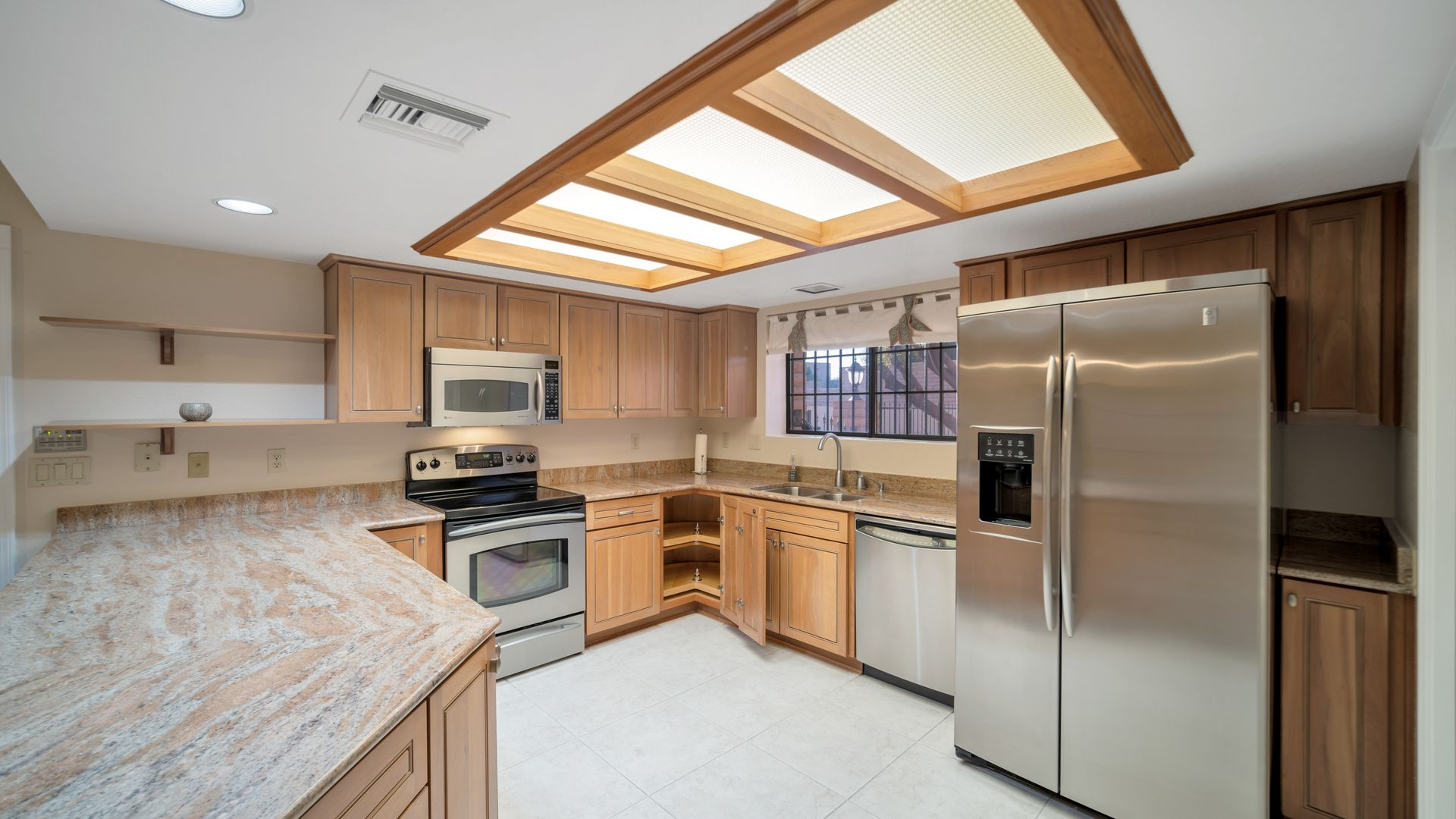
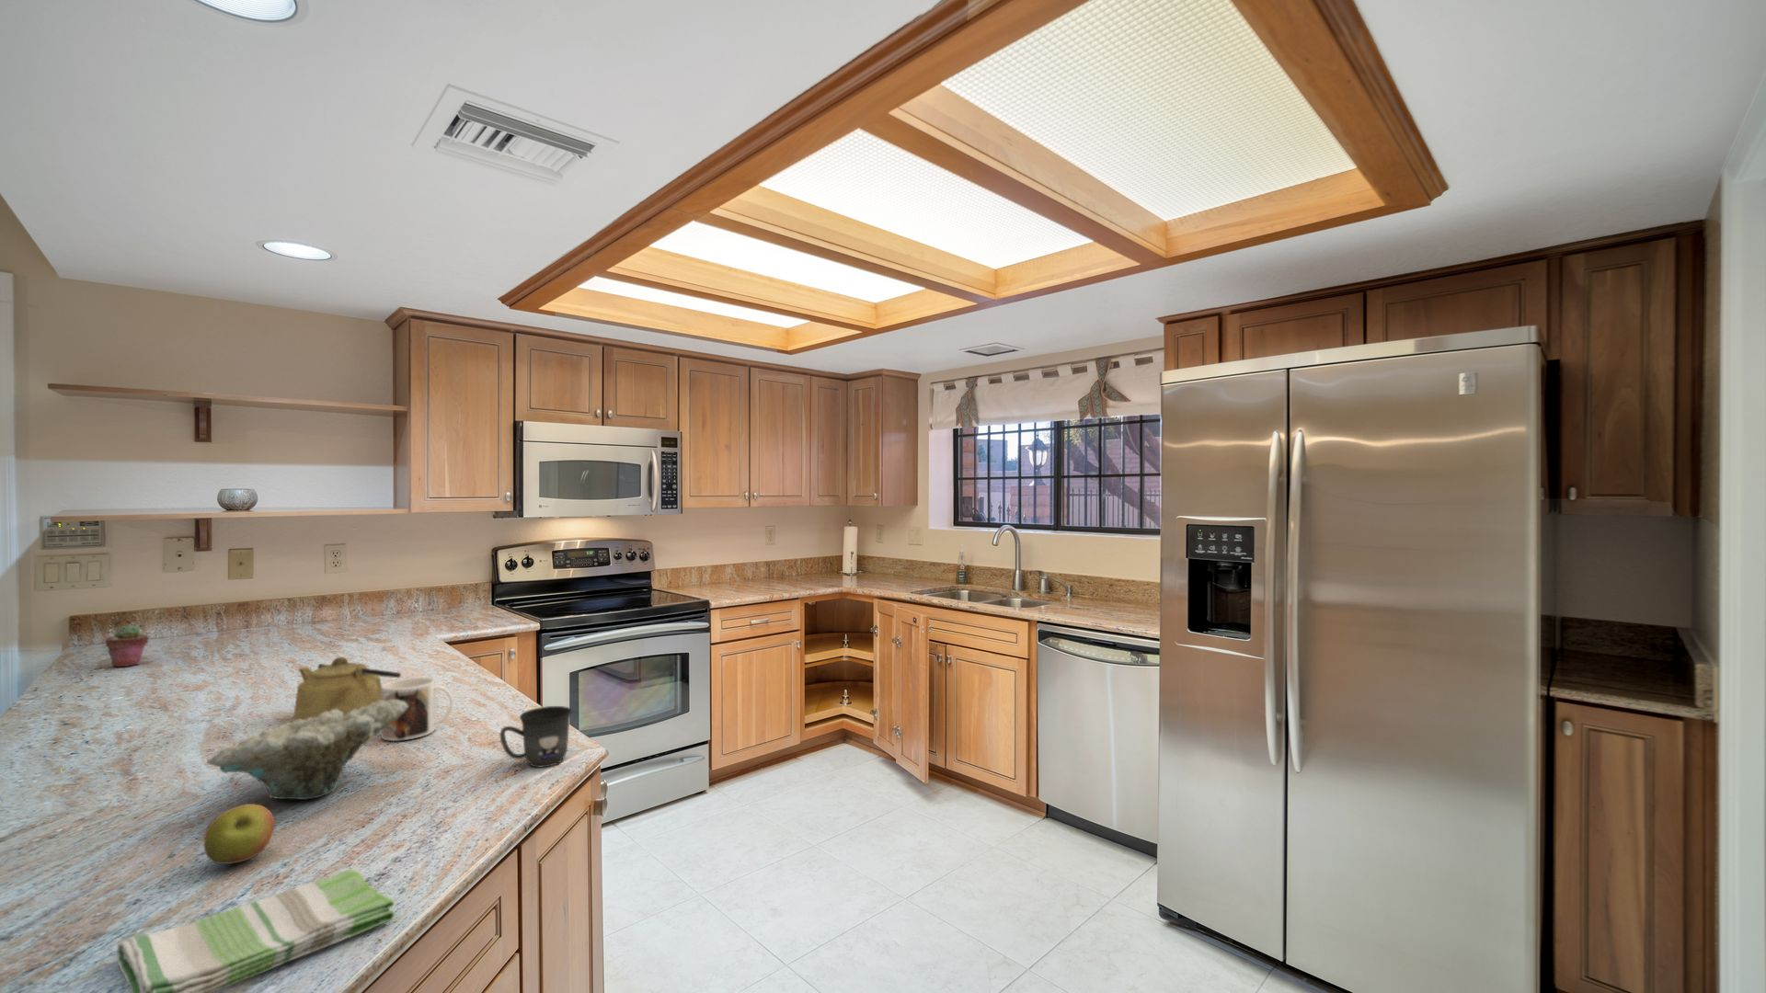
+ dish towel (262, 925)
+ mug (536, 740)
+ potted succulent (127, 645)
+ apple (239, 833)
+ decorative bowl (315, 749)
+ mug (414, 707)
+ kettle (335, 686)
